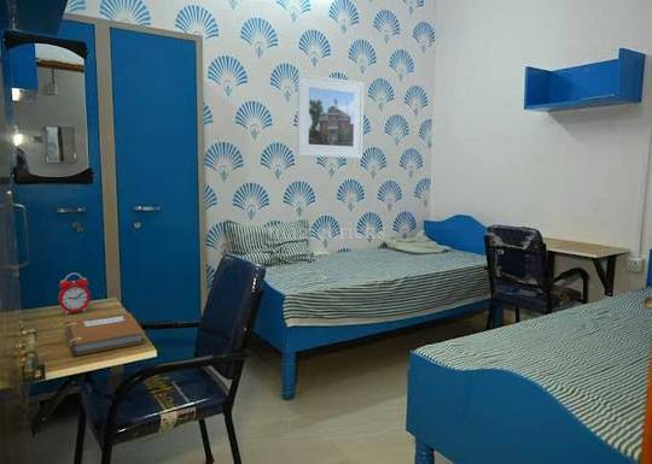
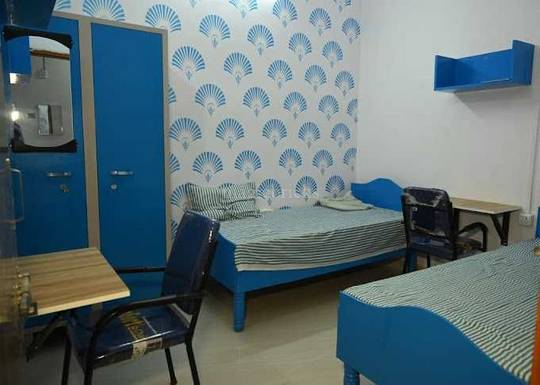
- notebook (103, 331)
- alarm clock (74, 292)
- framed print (331, 117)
